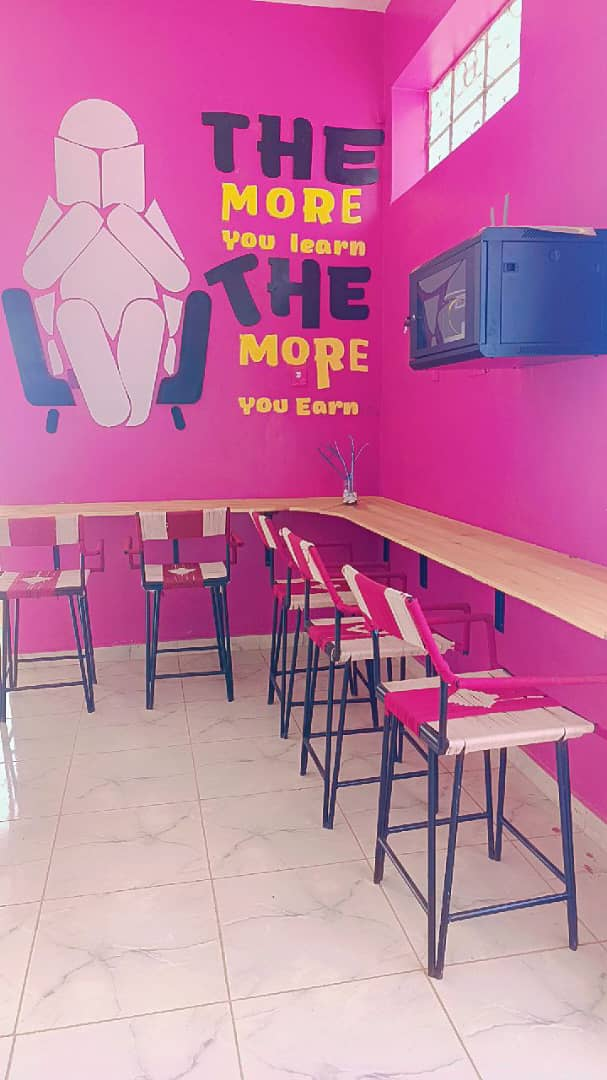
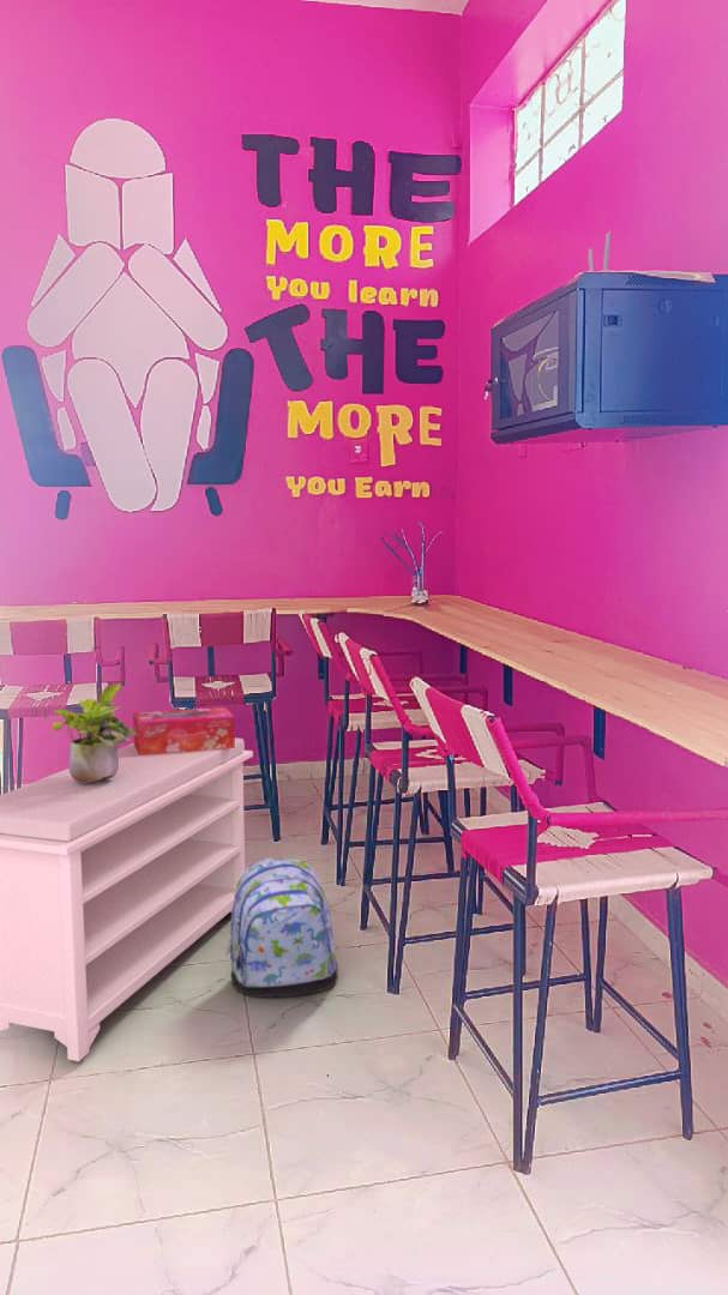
+ backpack (282, 927)
+ bench (125, 868)
+ tissue box (182, 729)
+ potted plant (97, 736)
